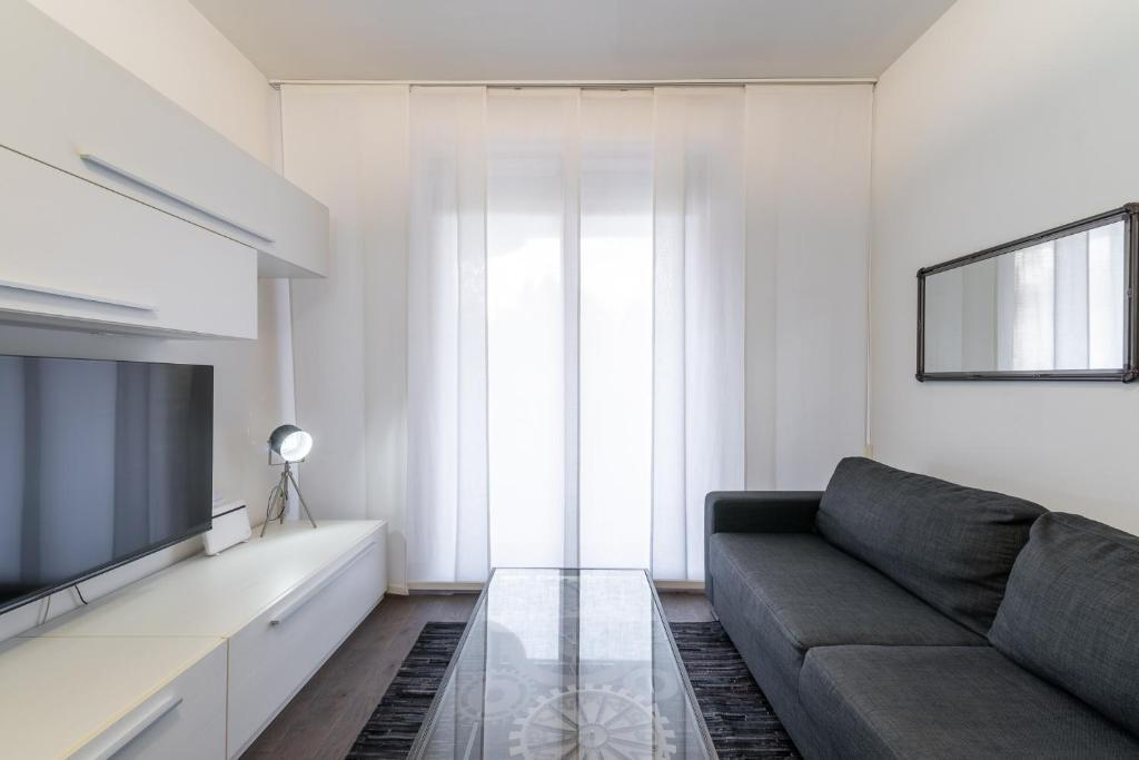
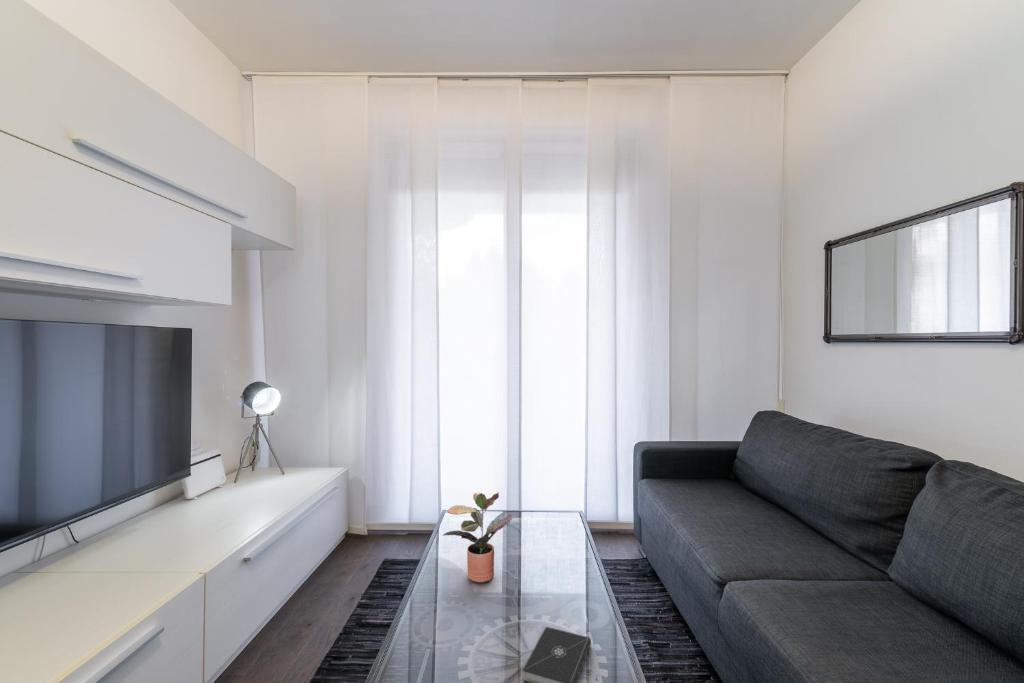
+ book (558, 658)
+ potted plant (481, 529)
